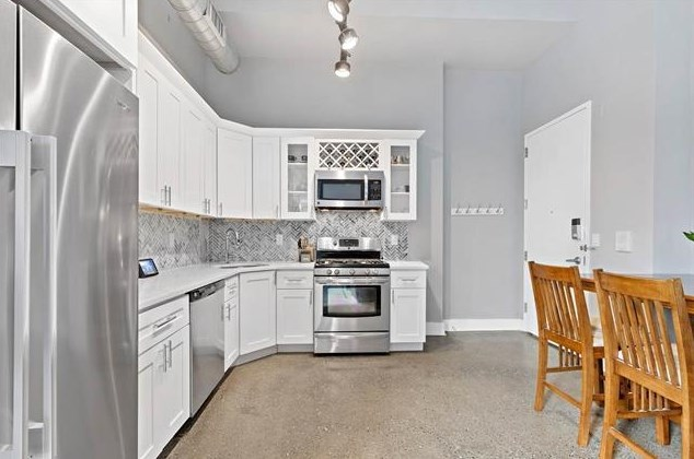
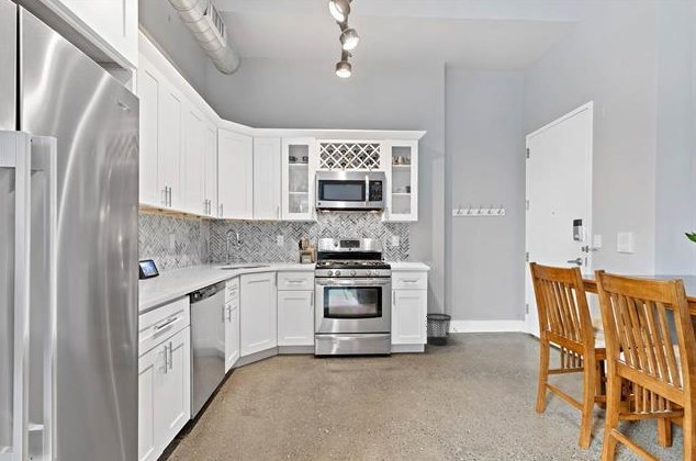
+ wastebasket (437, 329)
